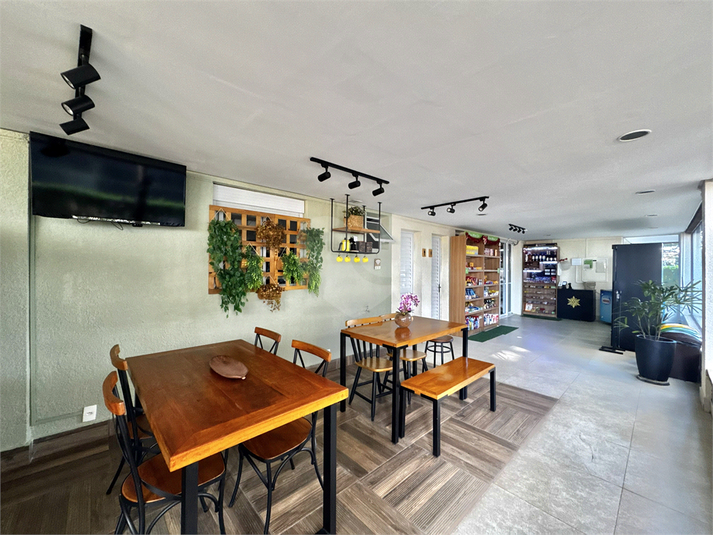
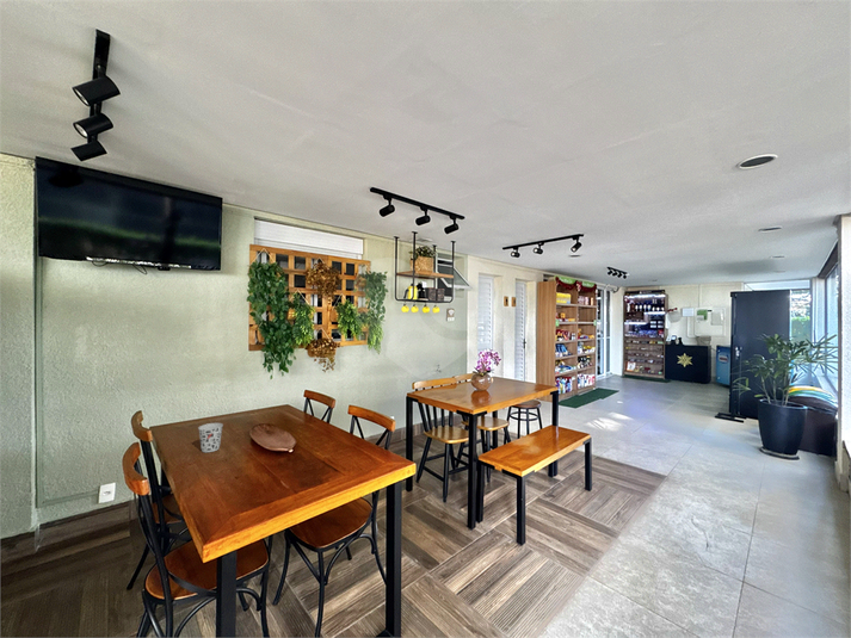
+ cup (210, 438)
